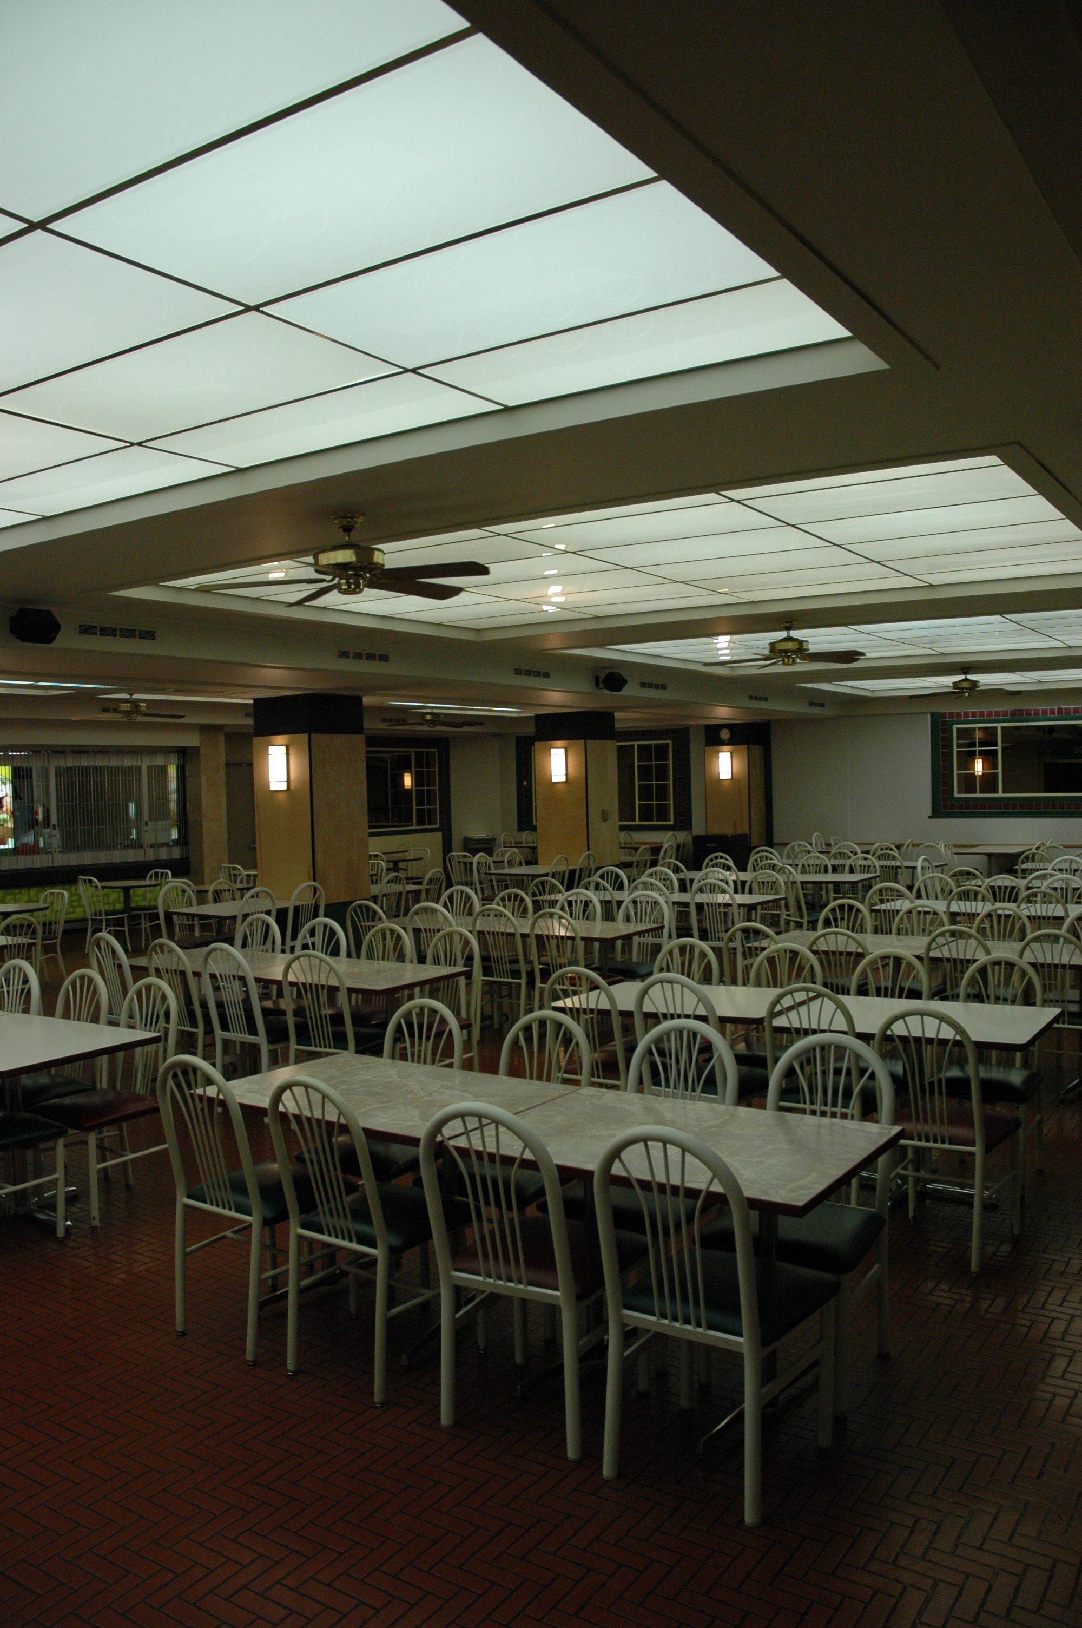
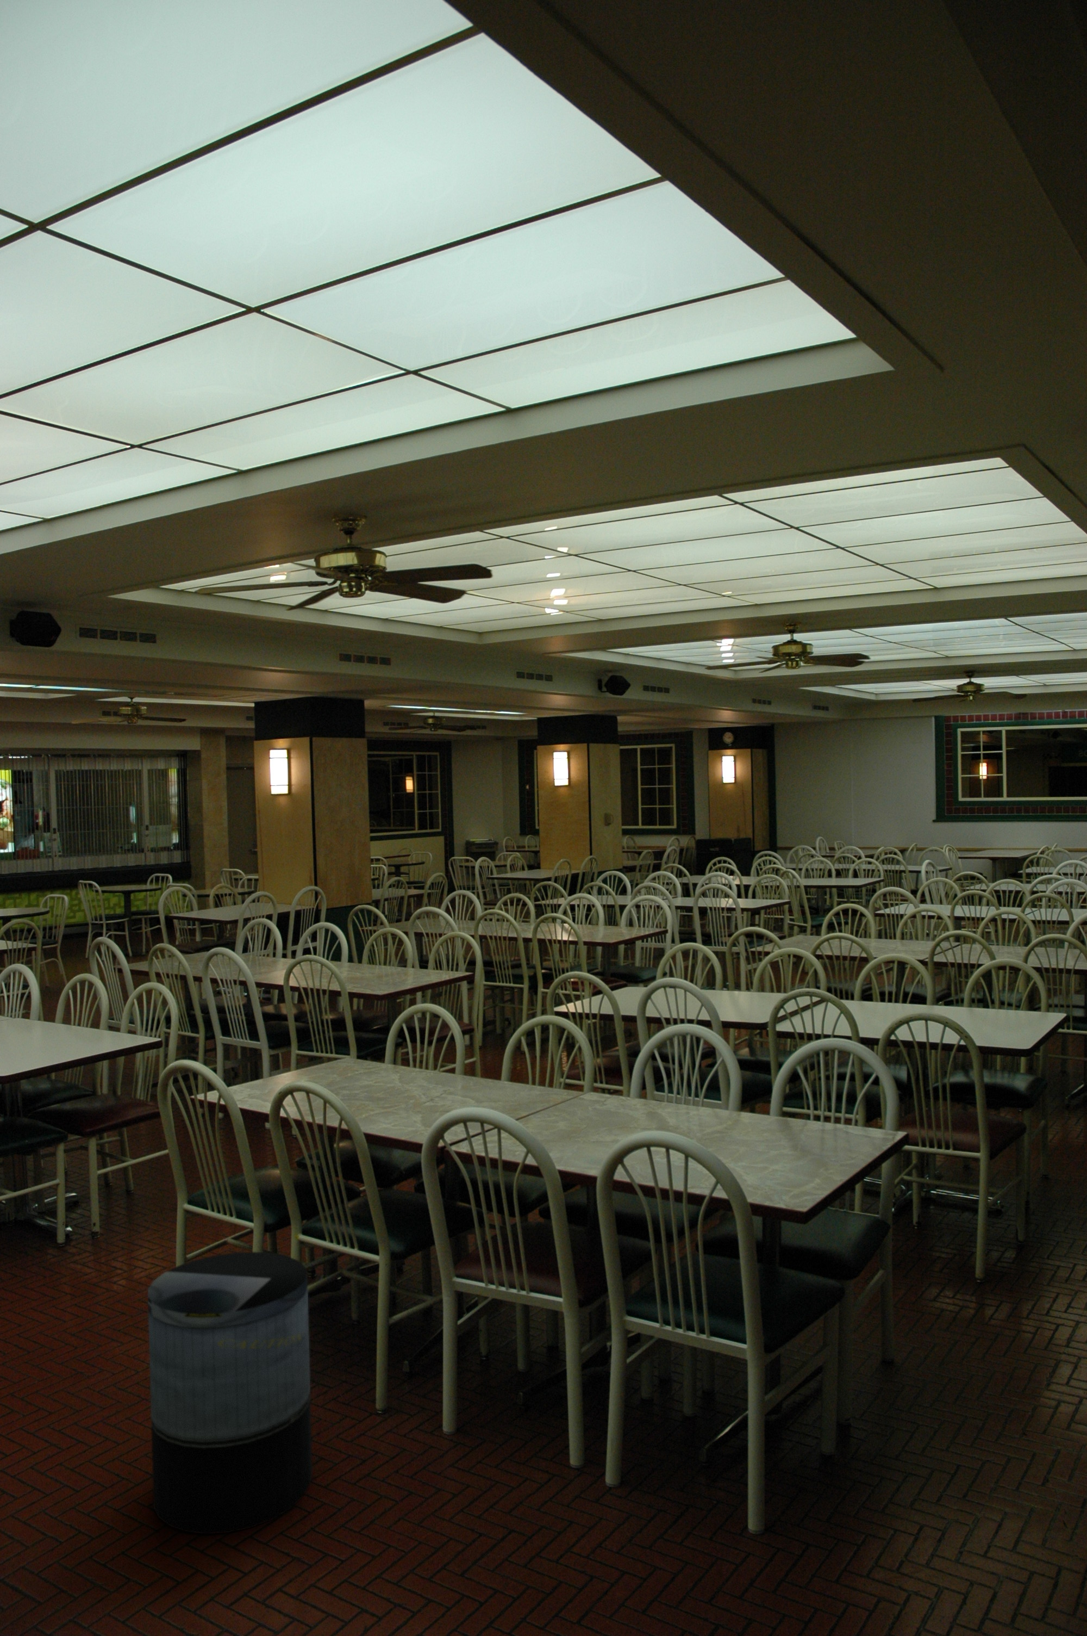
+ trash can (231, 1384)
